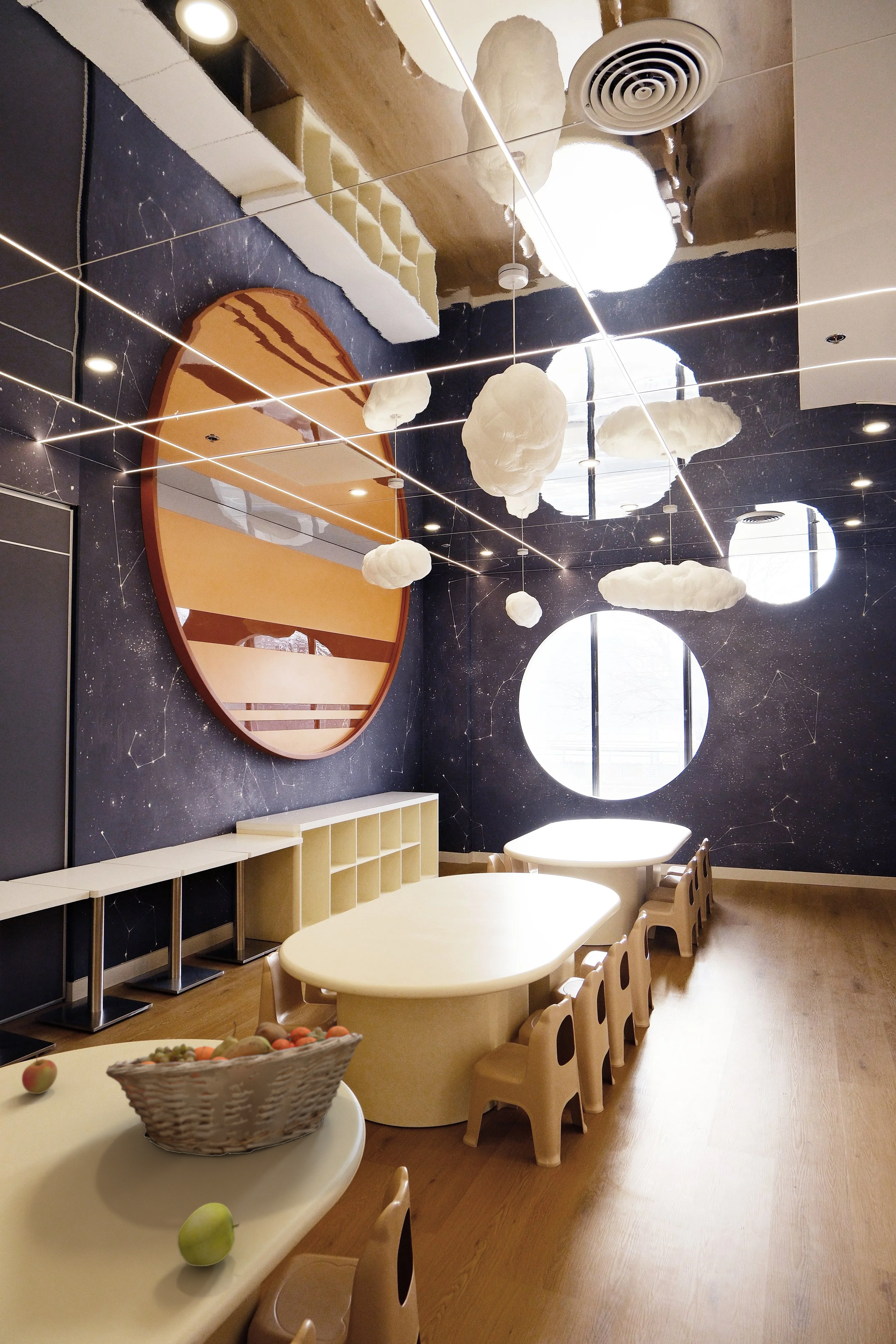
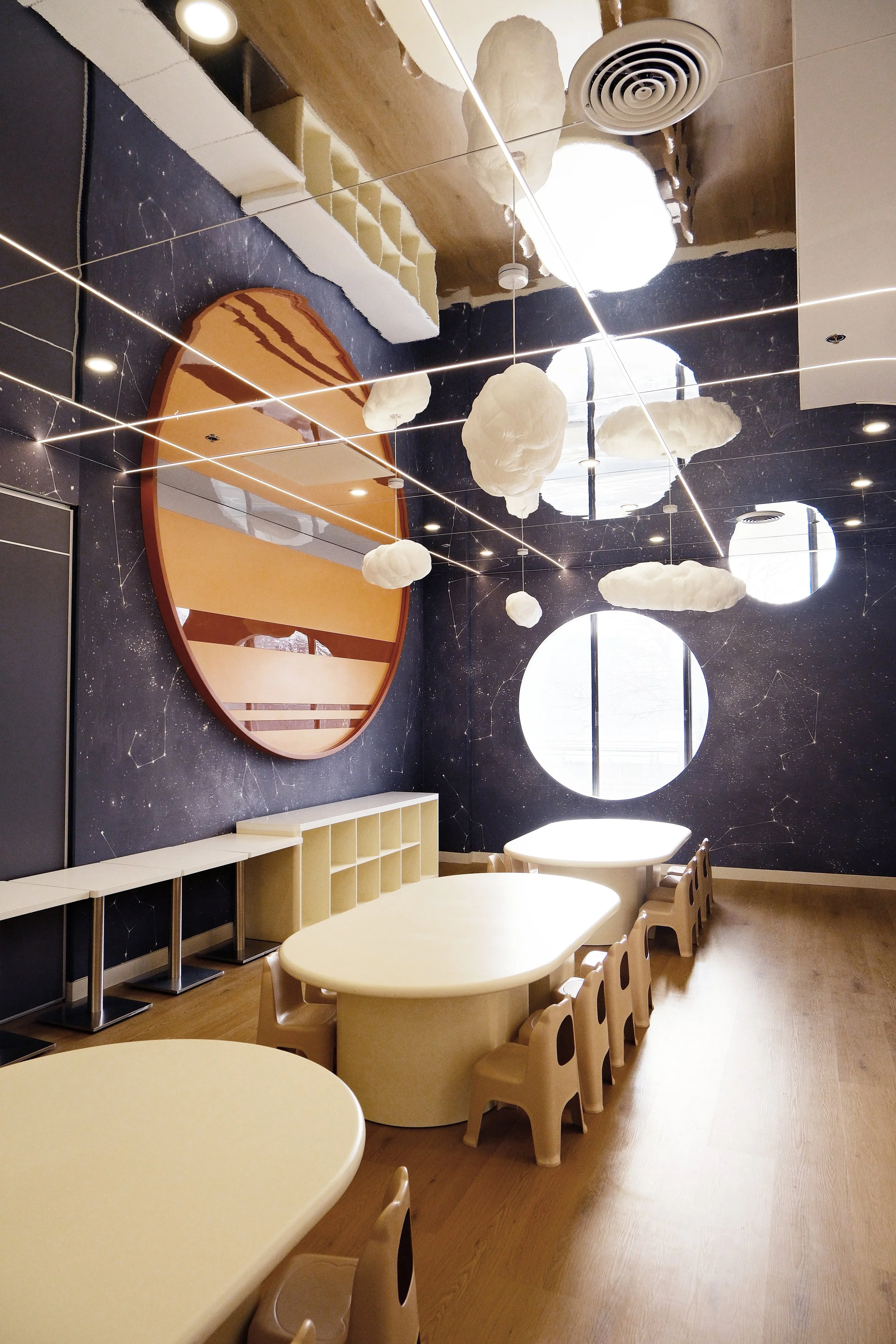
- apple (39, 1073)
- apple (209, 1234)
- fruit basket (239, 1072)
